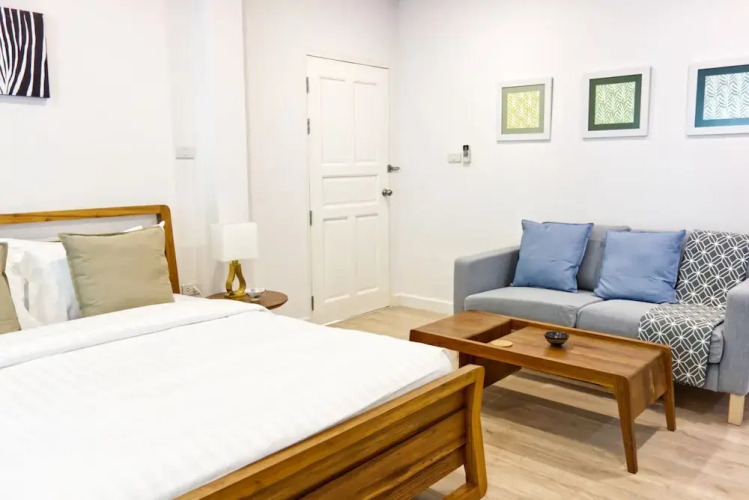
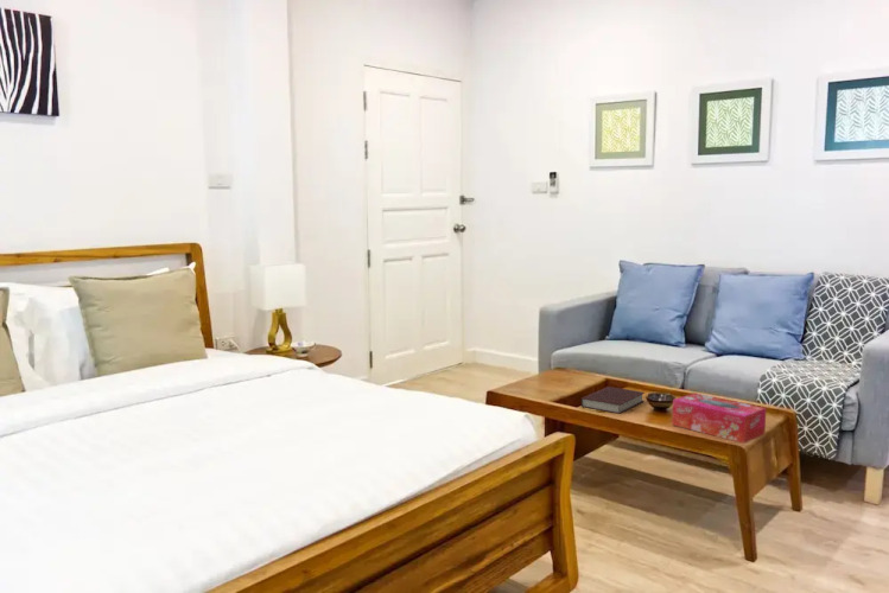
+ tissue box (717, 416)
+ book (612, 398)
